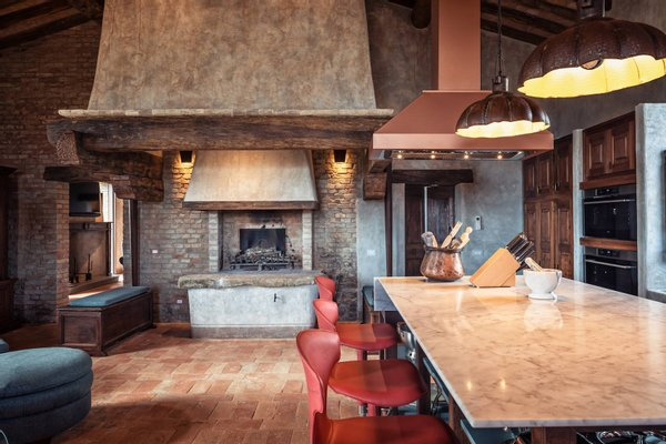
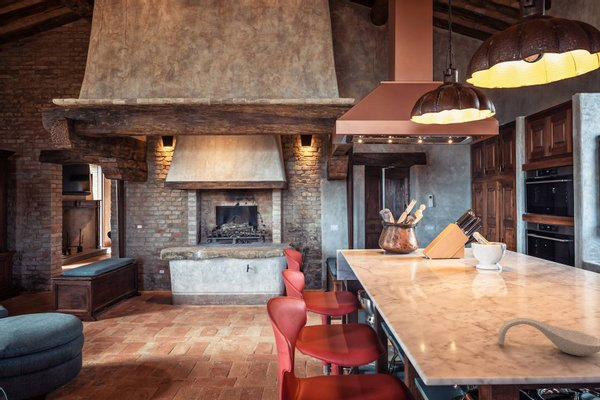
+ spoon rest (549, 335)
